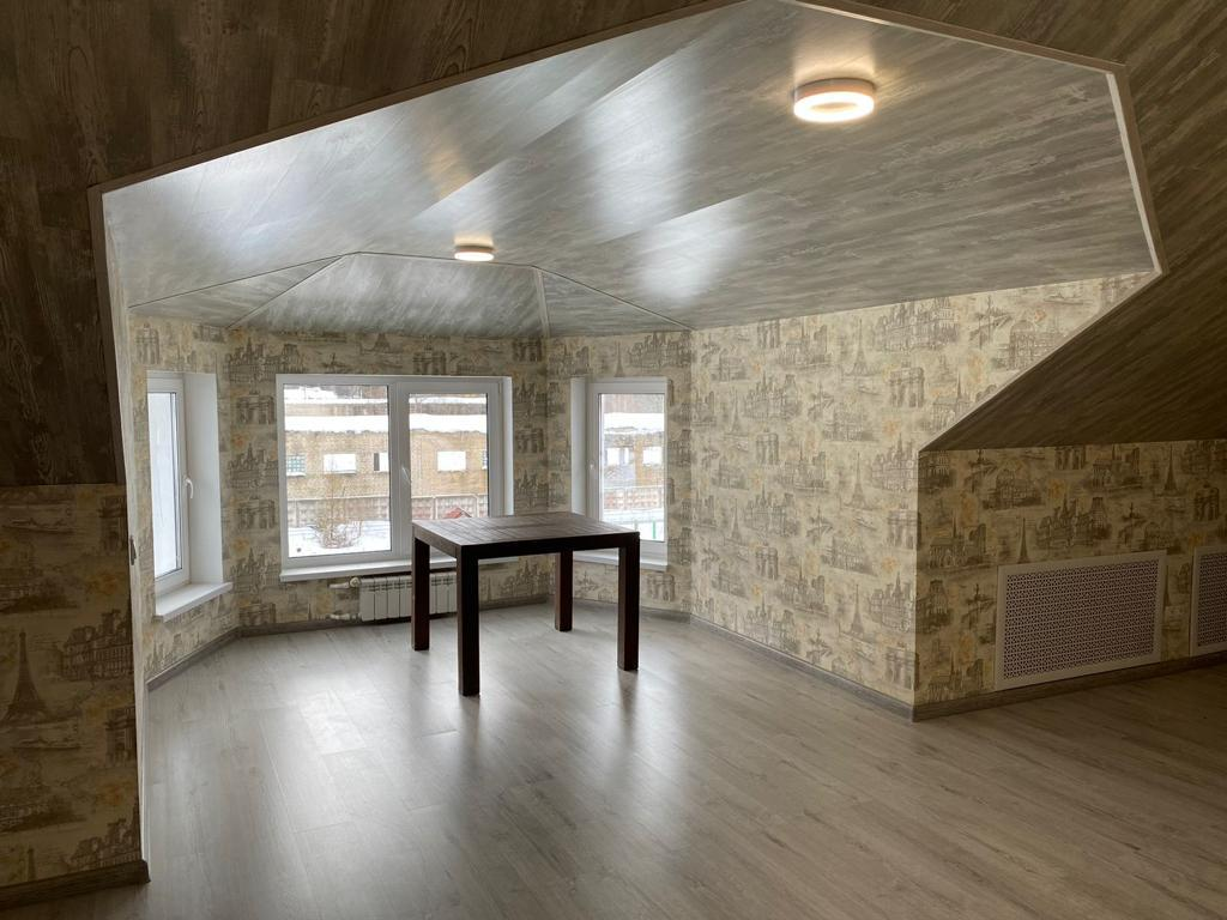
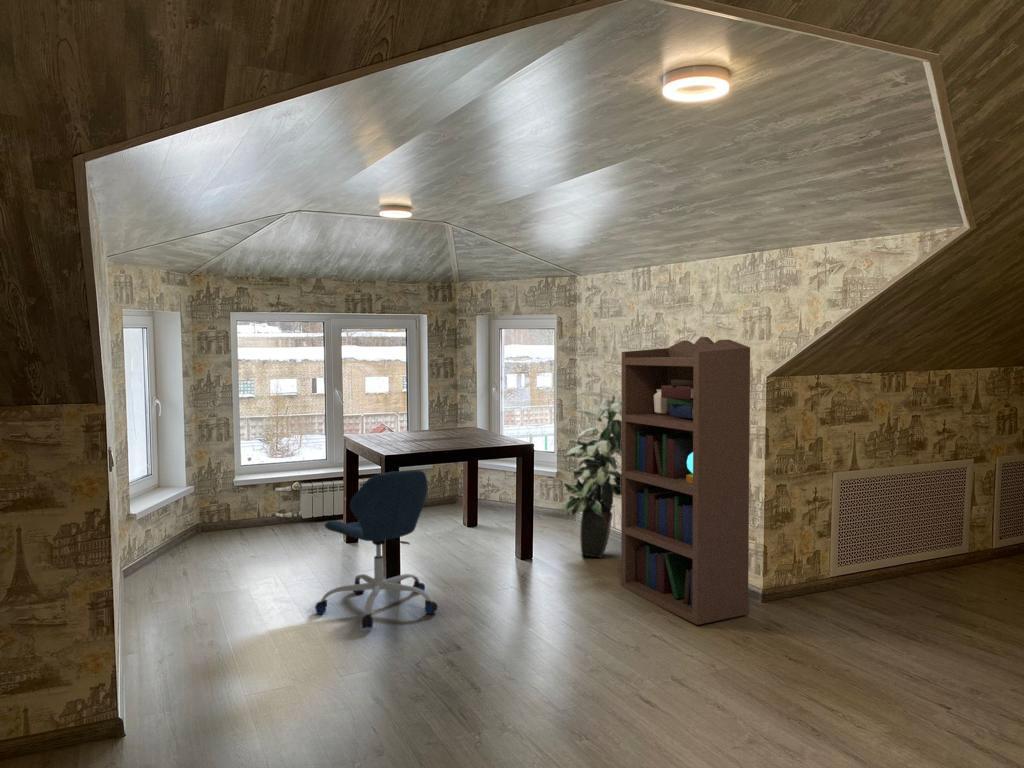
+ indoor plant (599, 473)
+ office chair (377, 535)
+ bookshelf (681, 469)
